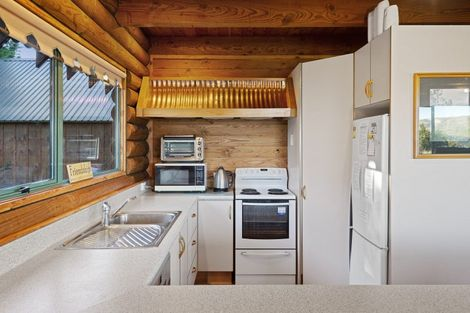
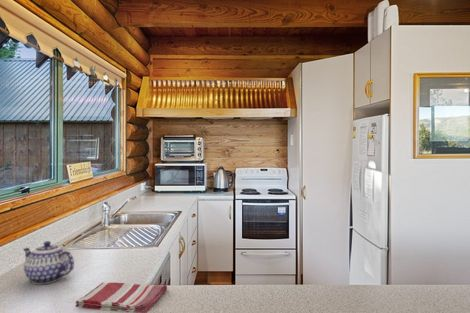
+ teapot (47, 260)
+ dish towel (123, 294)
